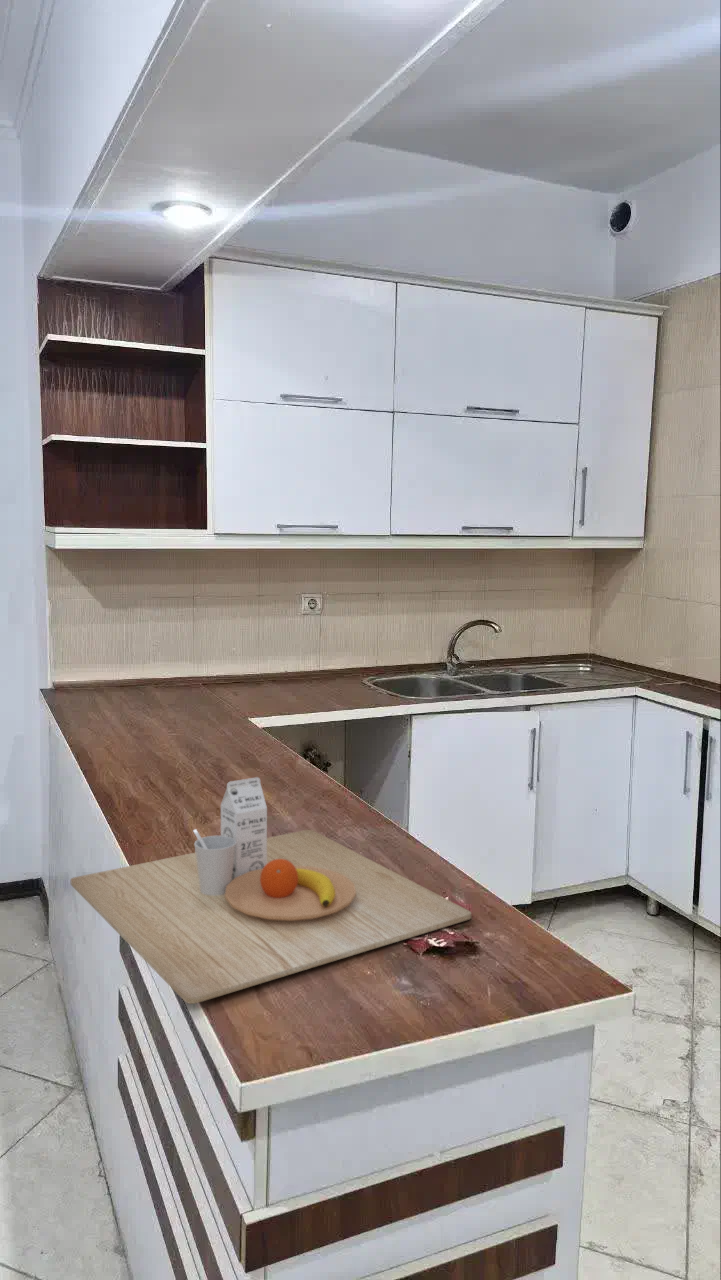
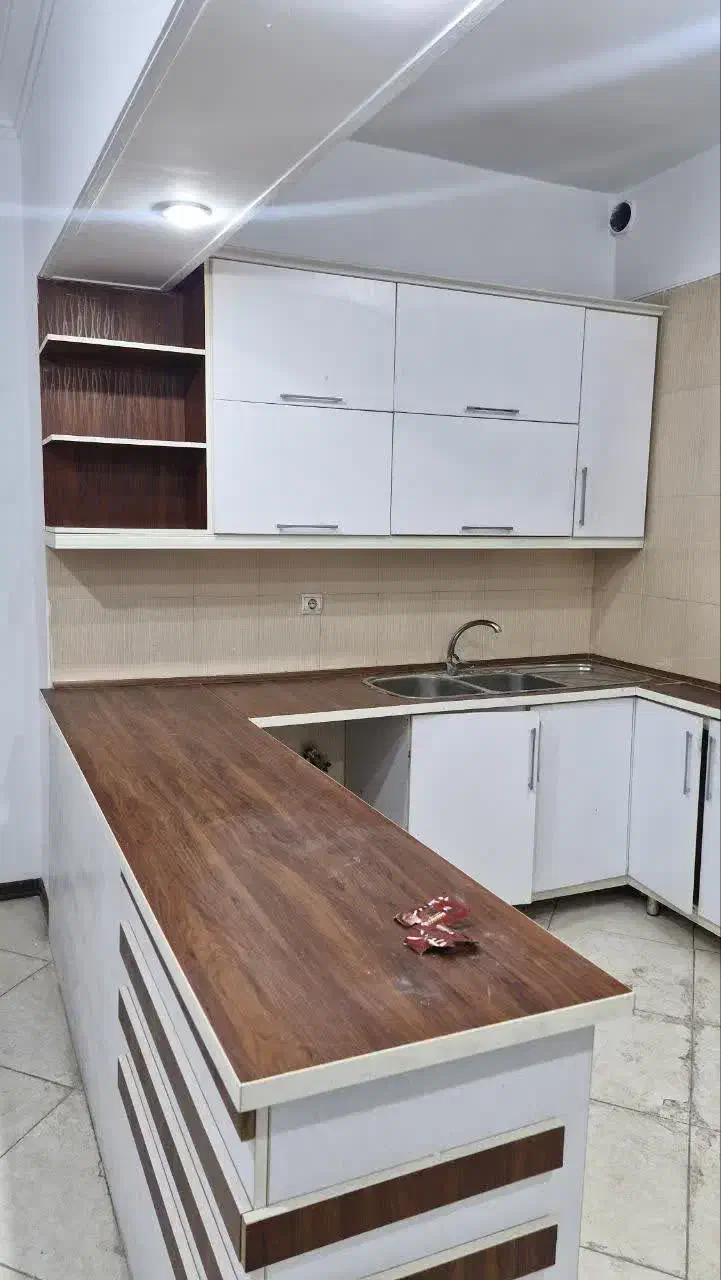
- cutting board (263, 847)
